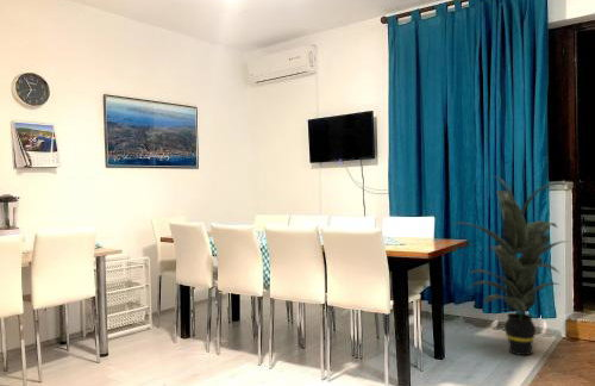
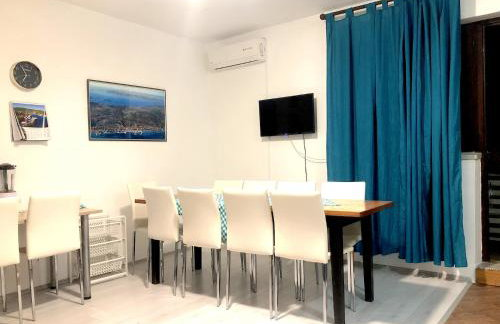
- indoor plant (513, 262)
